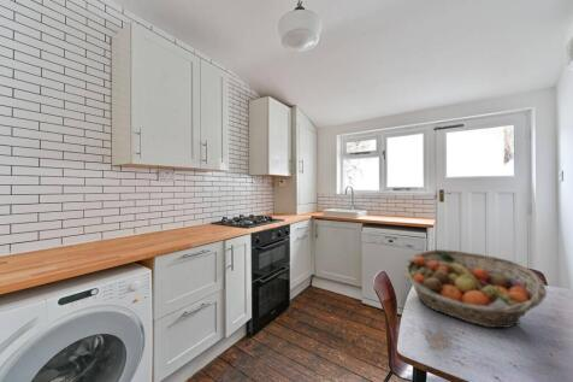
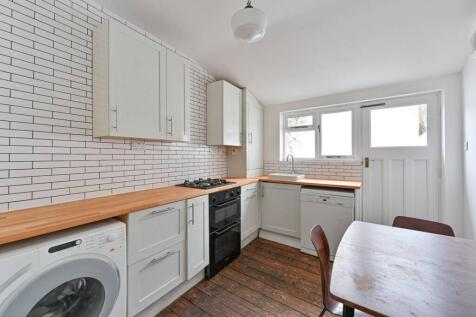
- fruit basket (463, 282)
